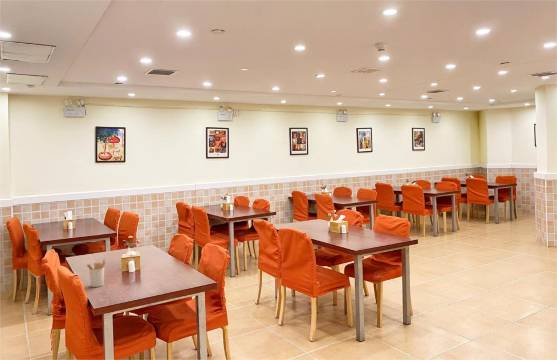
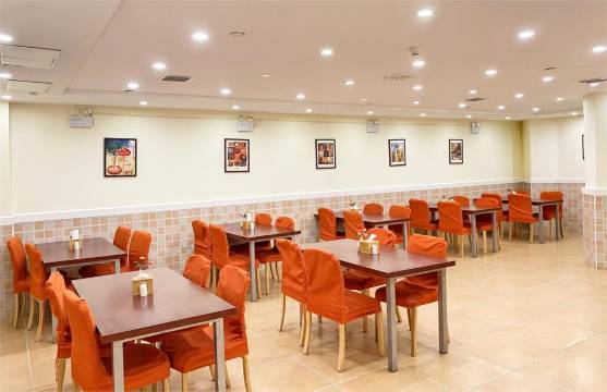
- utensil holder (98, 273)
